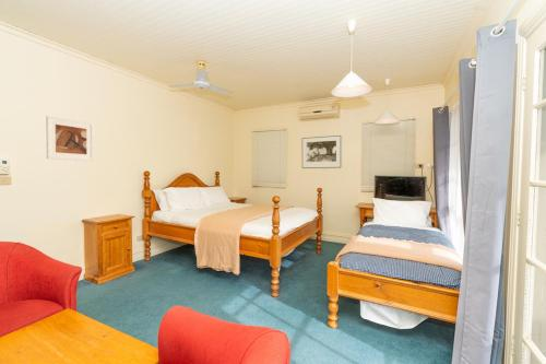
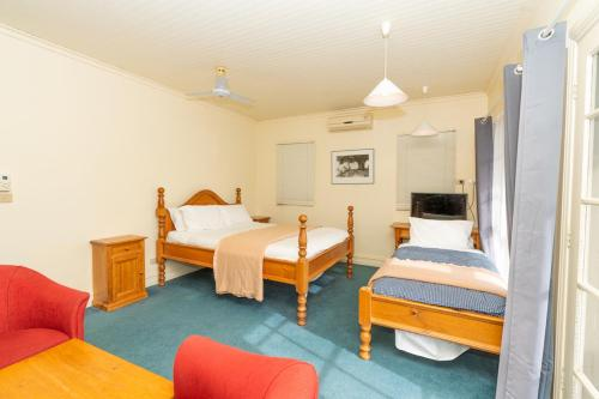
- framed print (71, 140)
